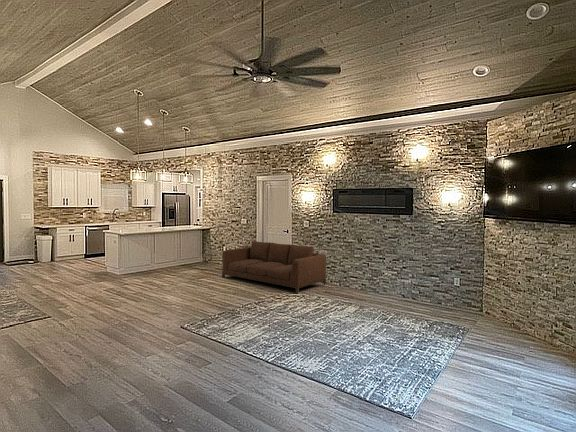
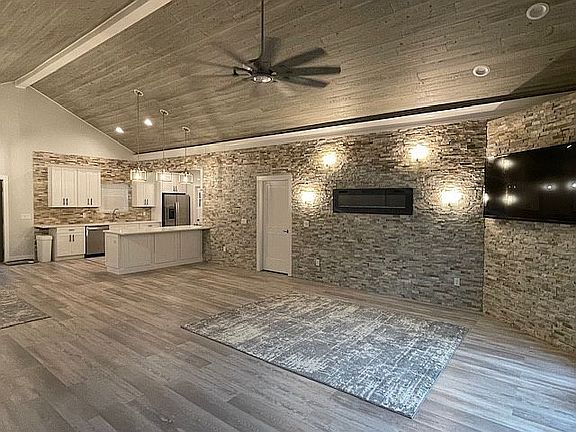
- sofa (272, 262)
